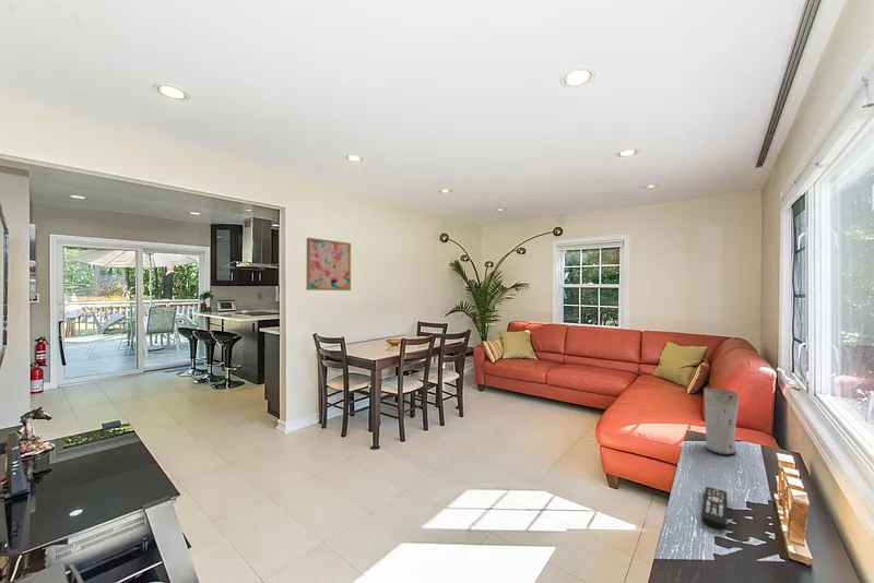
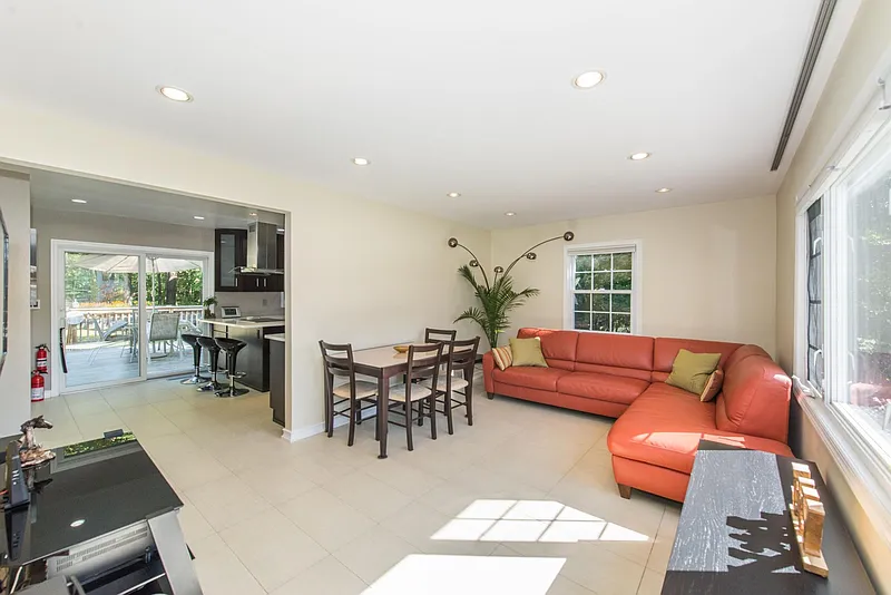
- wall art (329, 265)
- remote control (714, 505)
- vase (720, 420)
